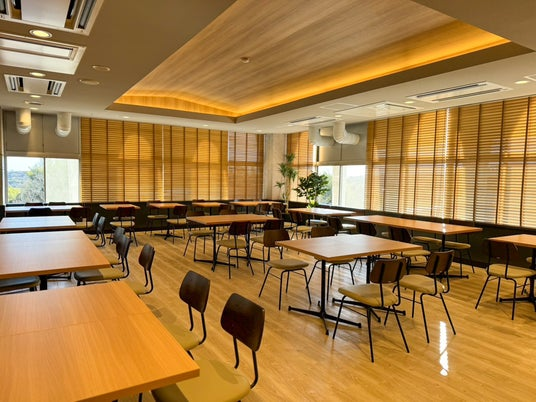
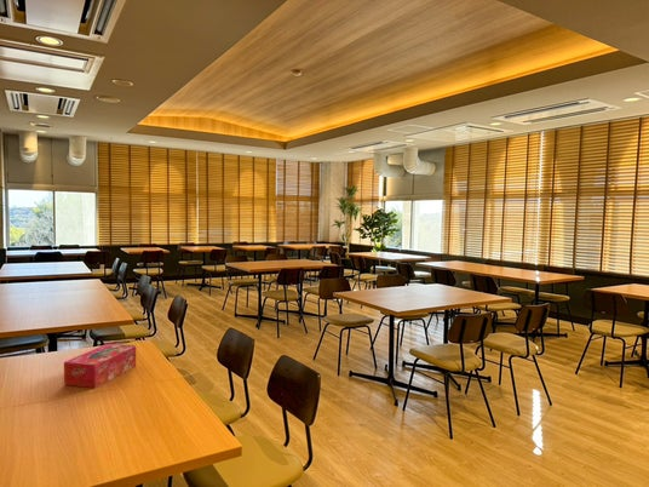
+ tissue box (102, 363)
